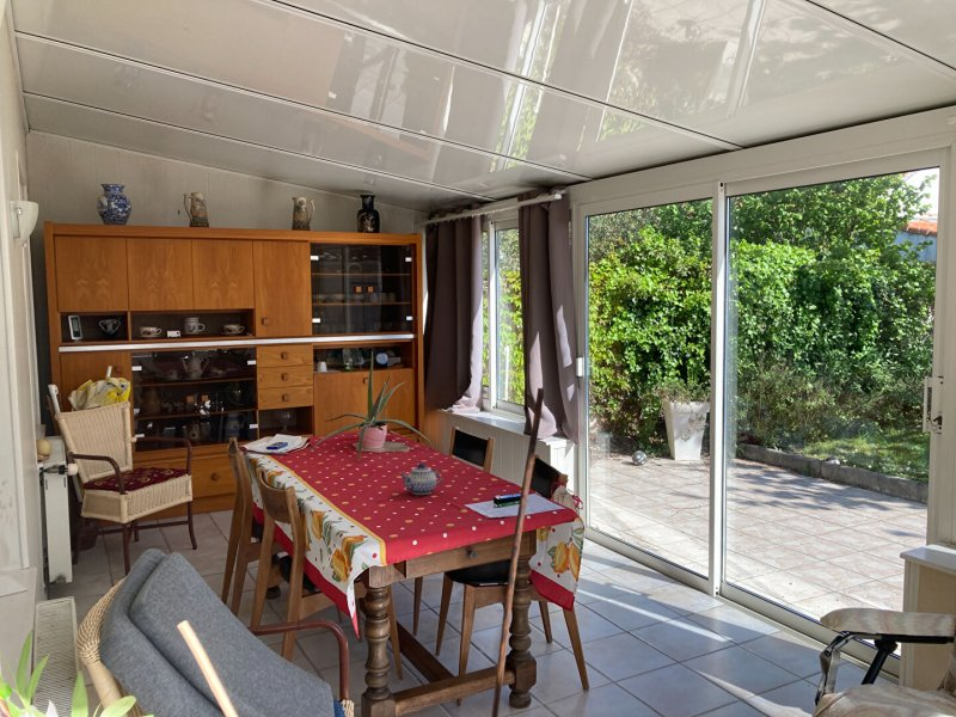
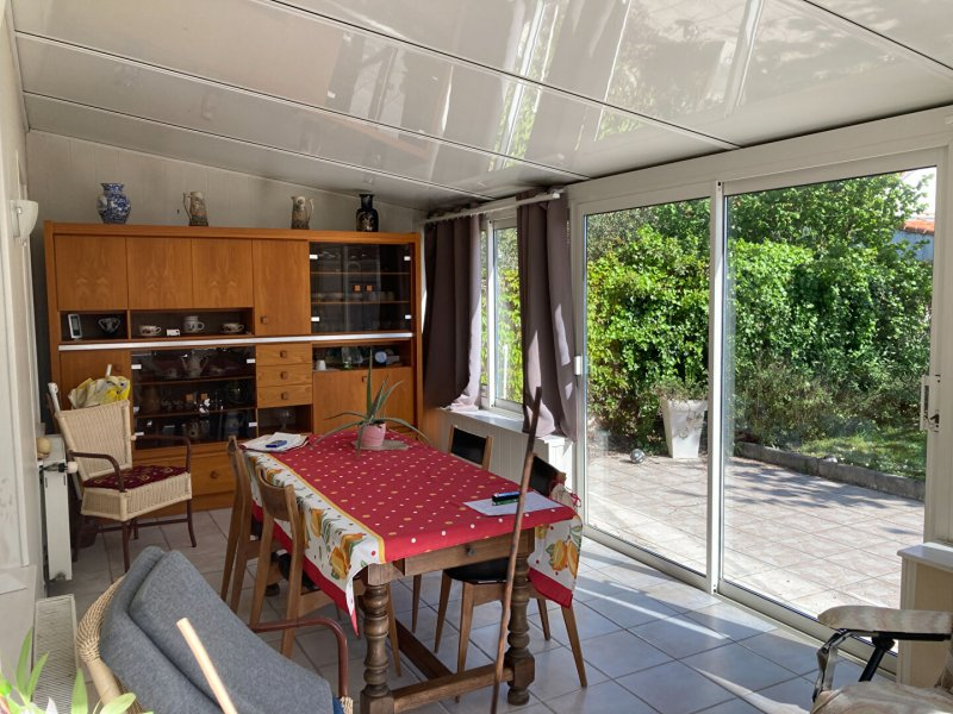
- teapot (421, 477)
